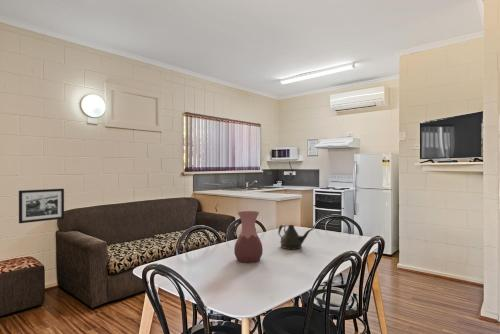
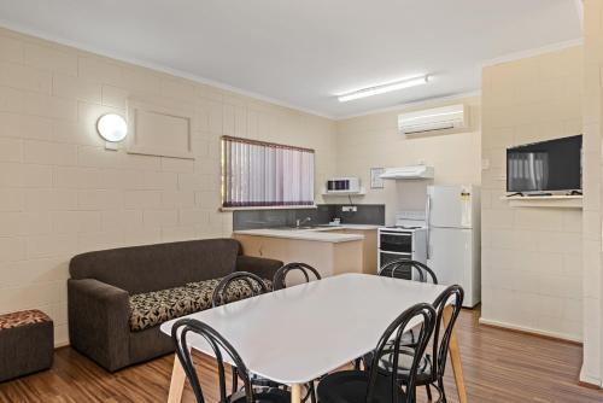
- teapot (295, 236)
- vase (248, 236)
- picture frame (42, 205)
